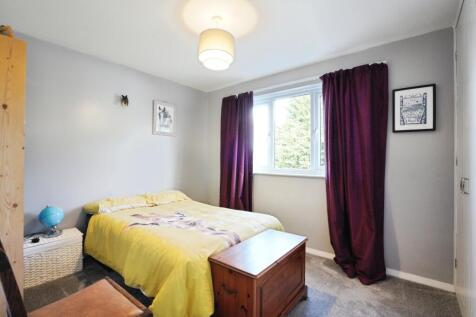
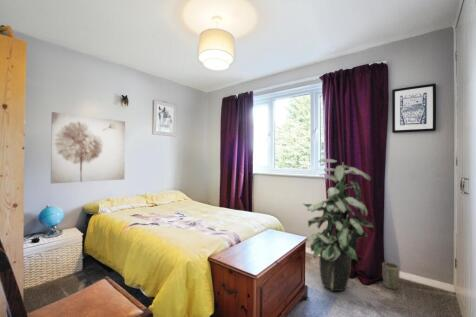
+ indoor plant (334, 221)
+ plant pot (390, 275)
+ wall art (91, 149)
